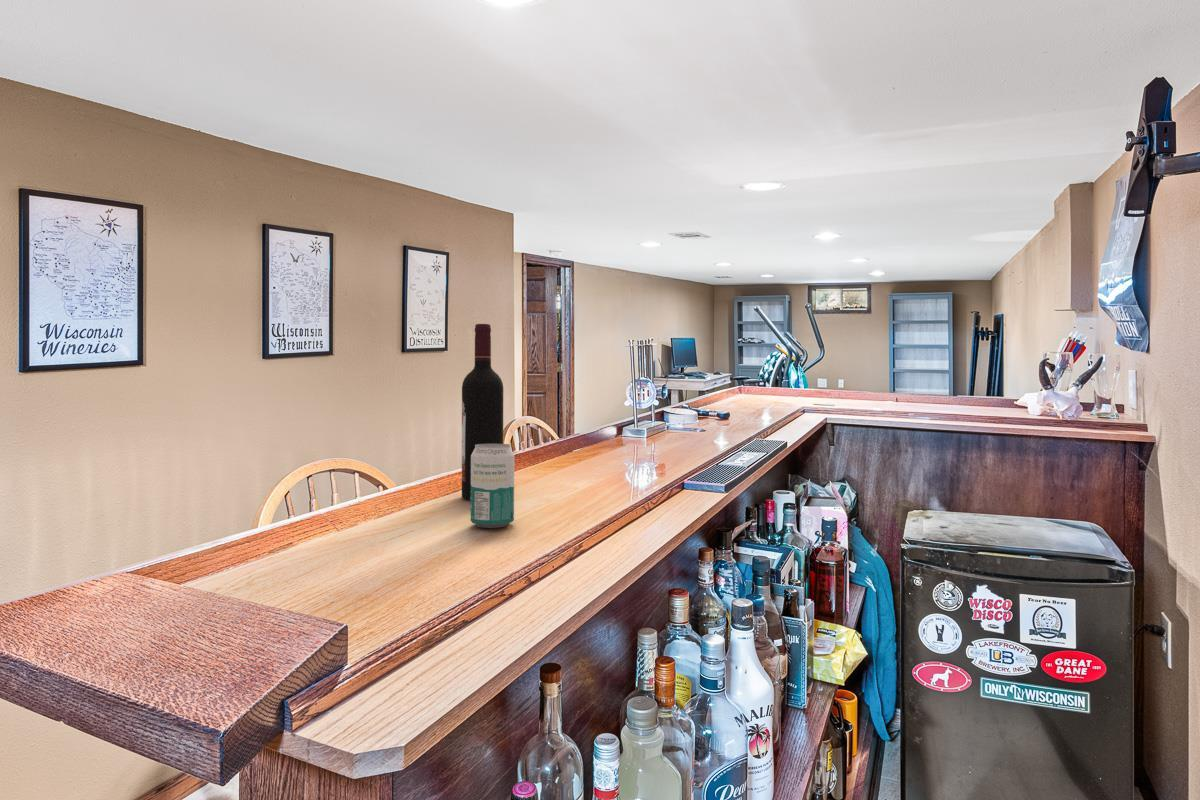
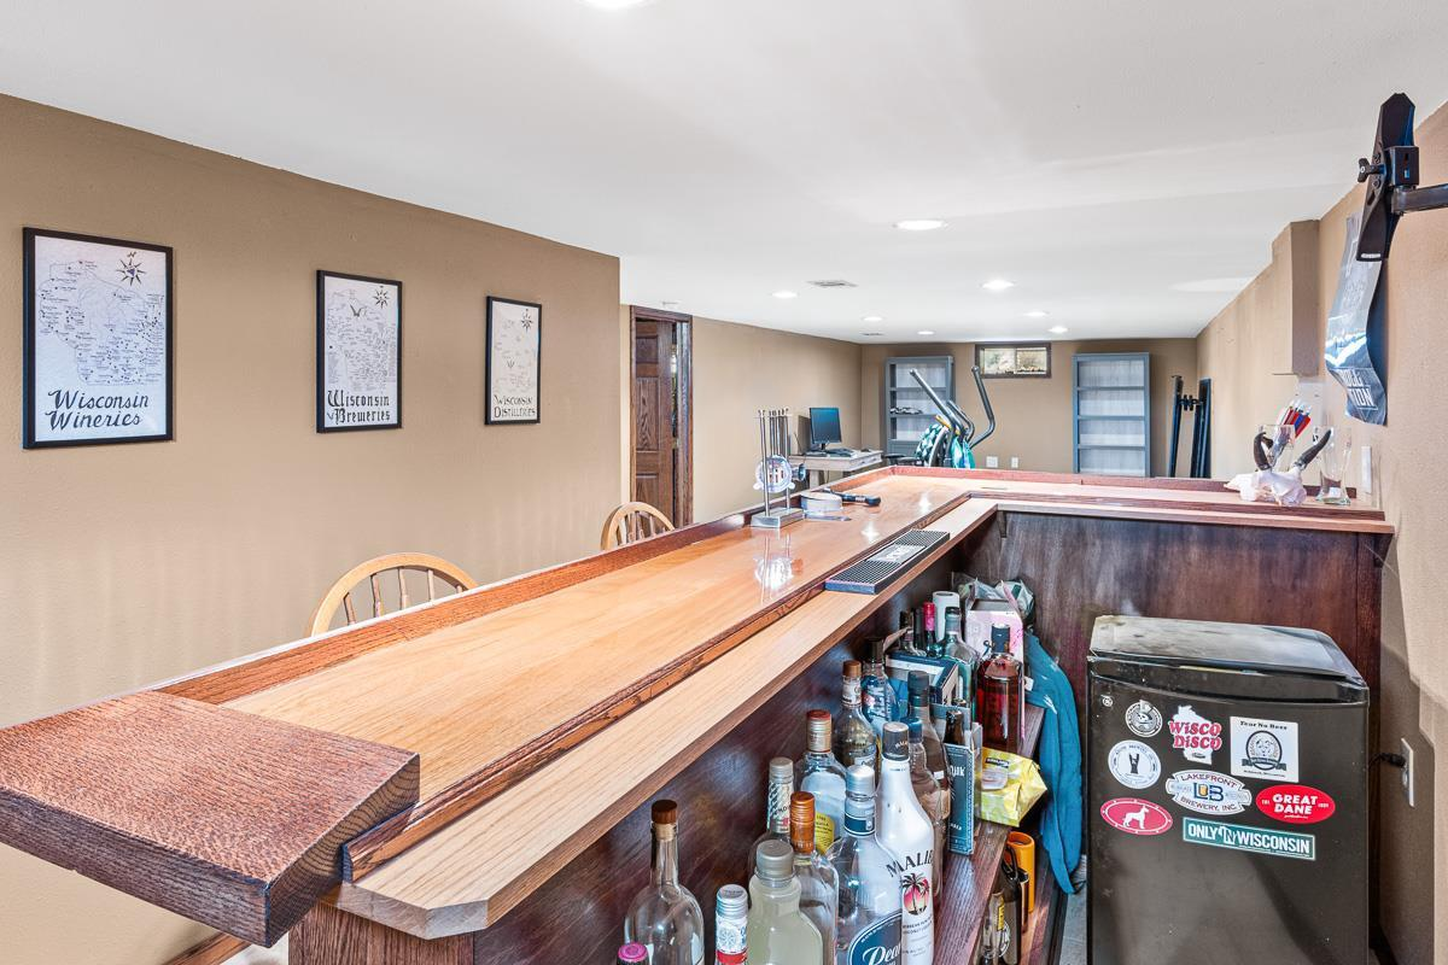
- beverage can (492, 484)
- wine bottle (482, 410)
